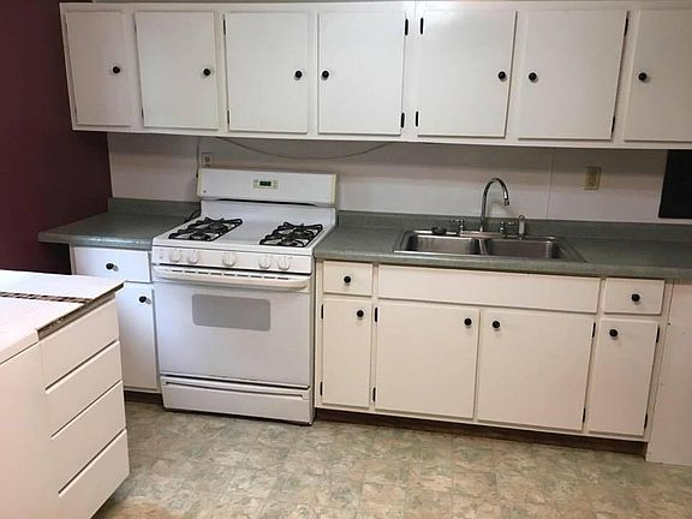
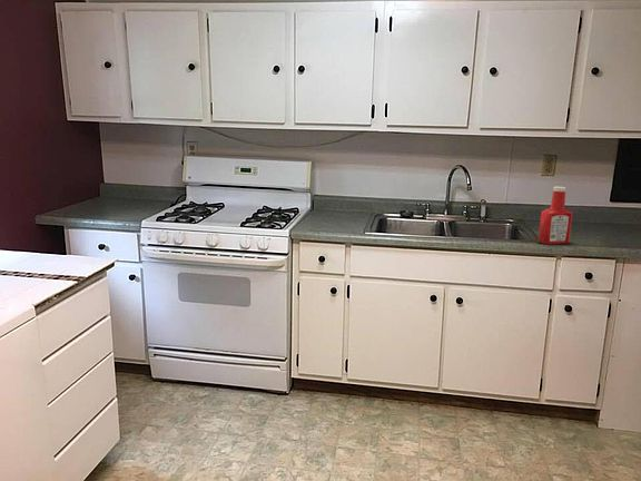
+ soap bottle (556, 215)
